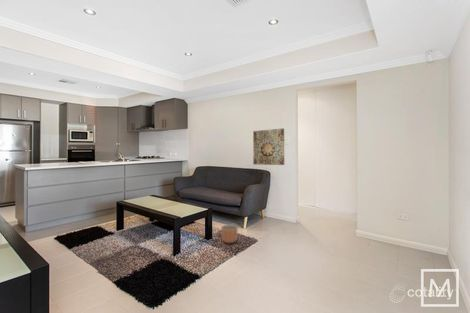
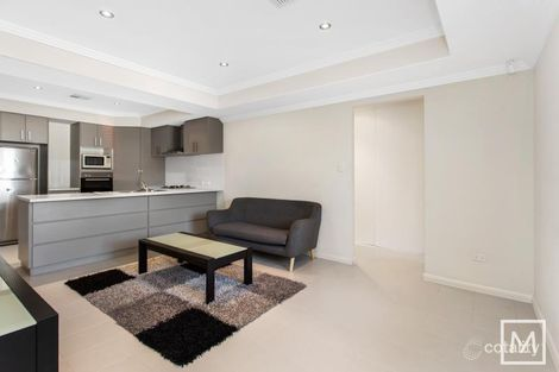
- planter (229, 234)
- wall art (268, 147)
